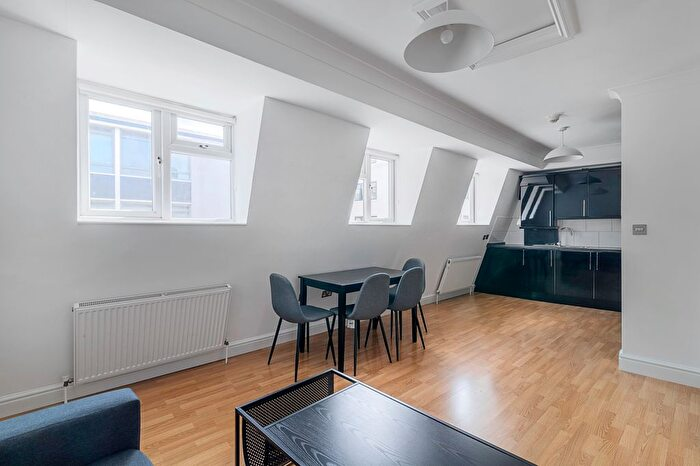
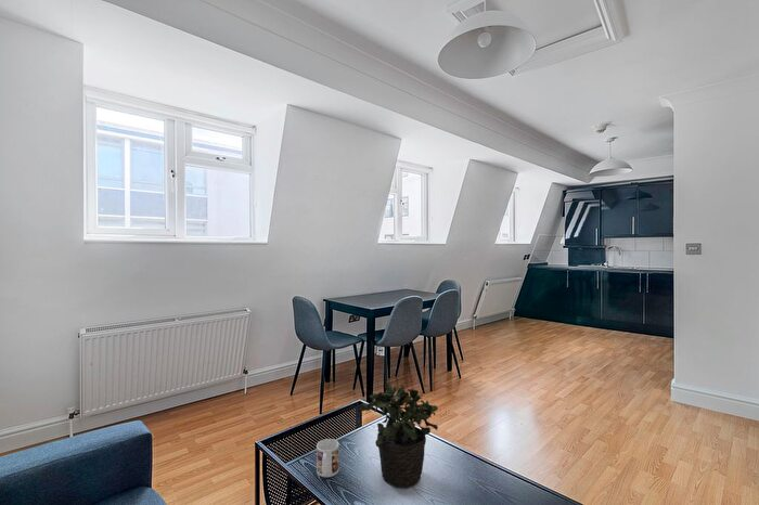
+ potted plant (397, 427)
+ mug (326, 459)
